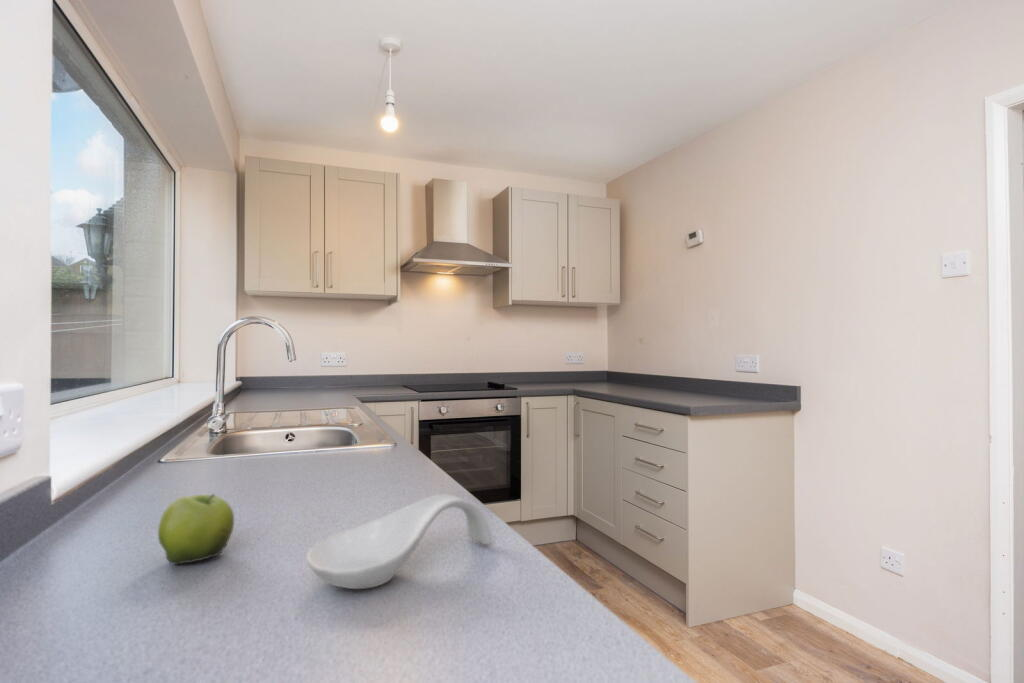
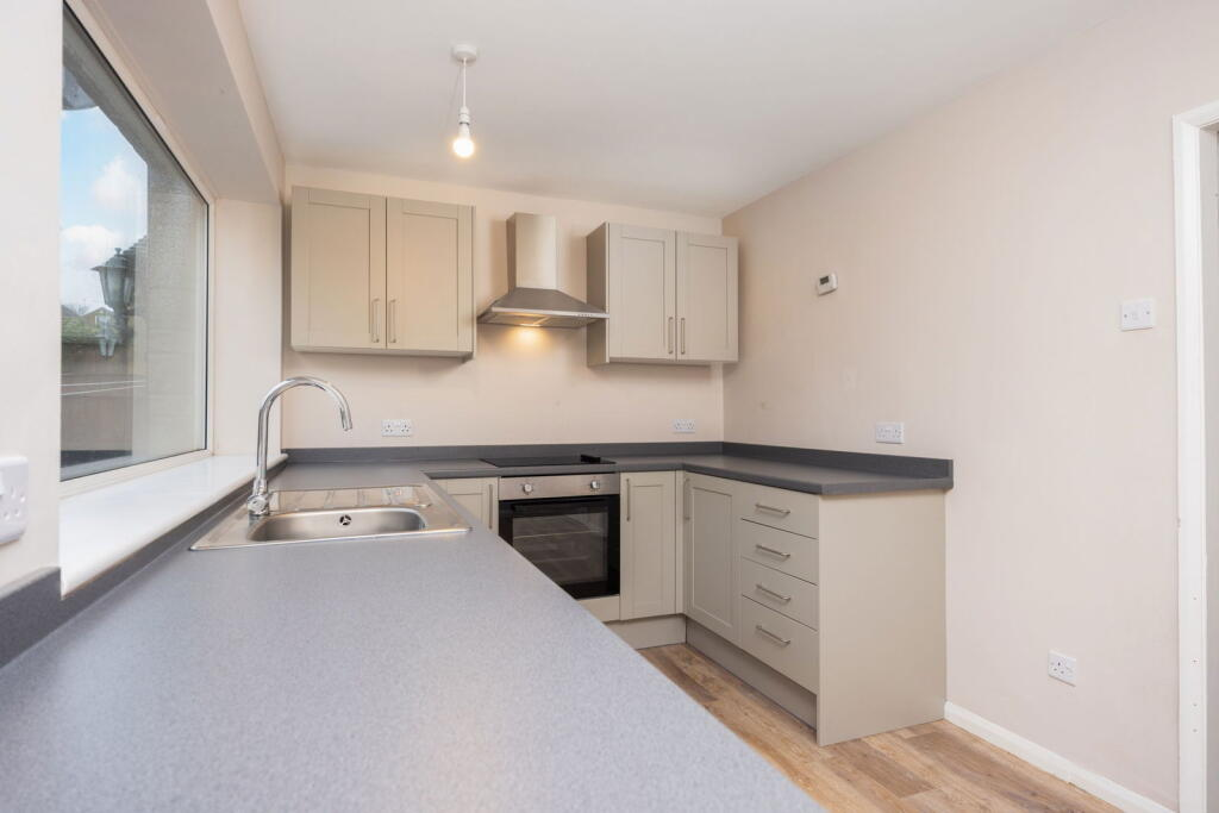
- fruit (197, 525)
- spoon rest (406, 535)
